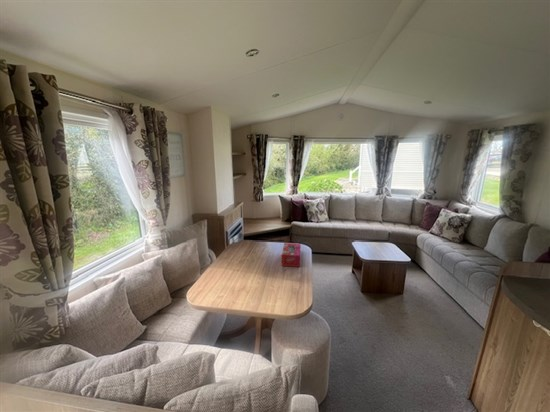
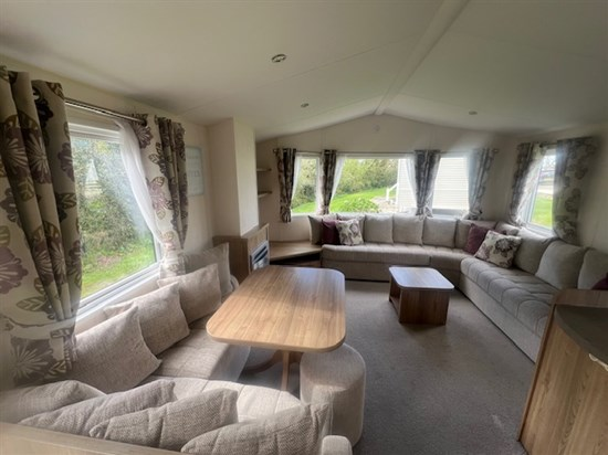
- tissue box (291, 254)
